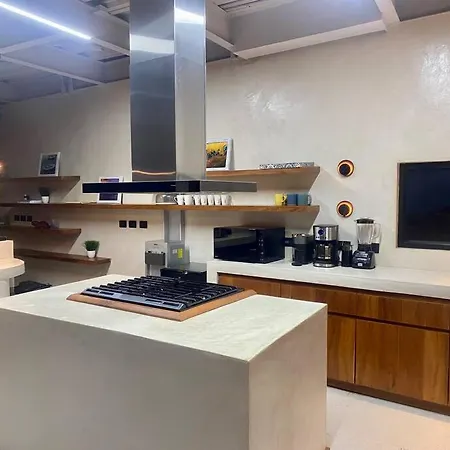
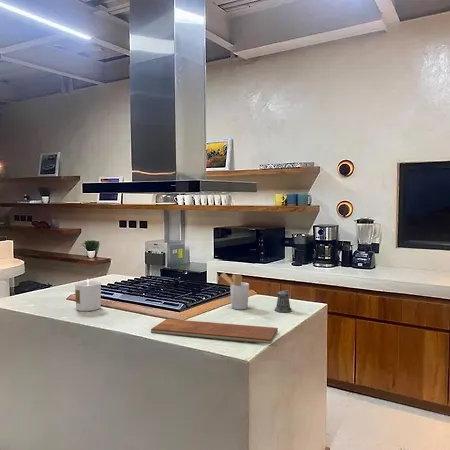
+ chopping board (214, 330)
+ utensil holder (234, 289)
+ candle (88, 293)
+ pepper shaker (281, 300)
